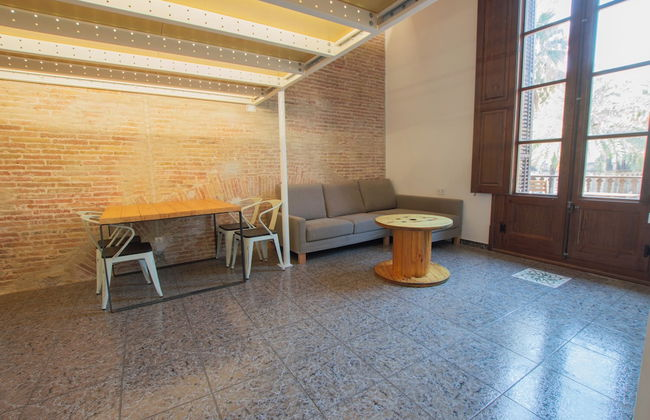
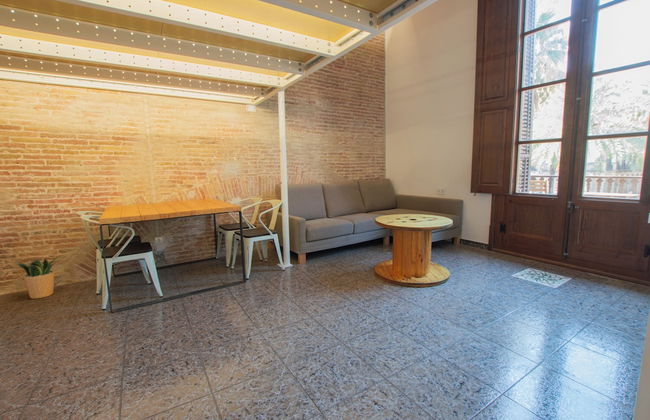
+ potted plant (39, 277)
